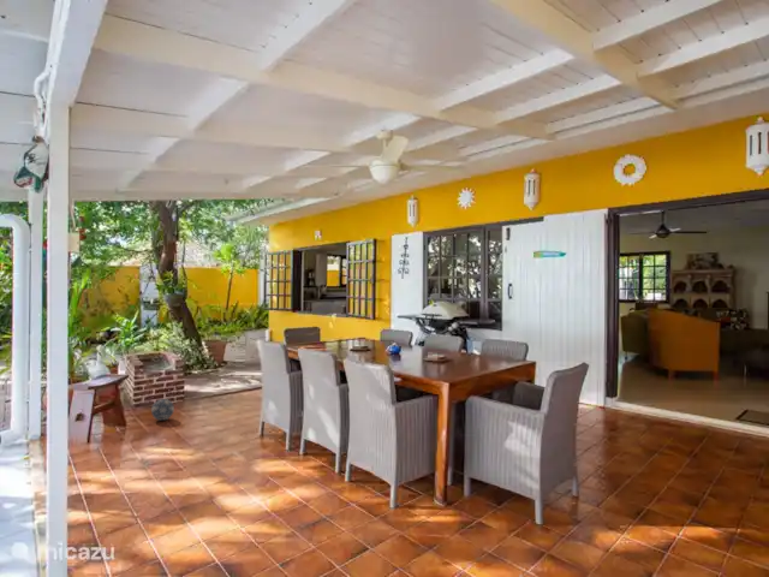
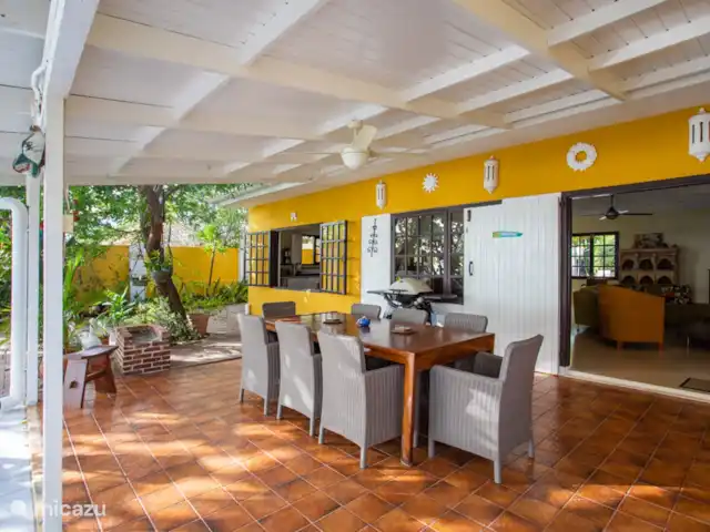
- decorative ball (162, 409)
